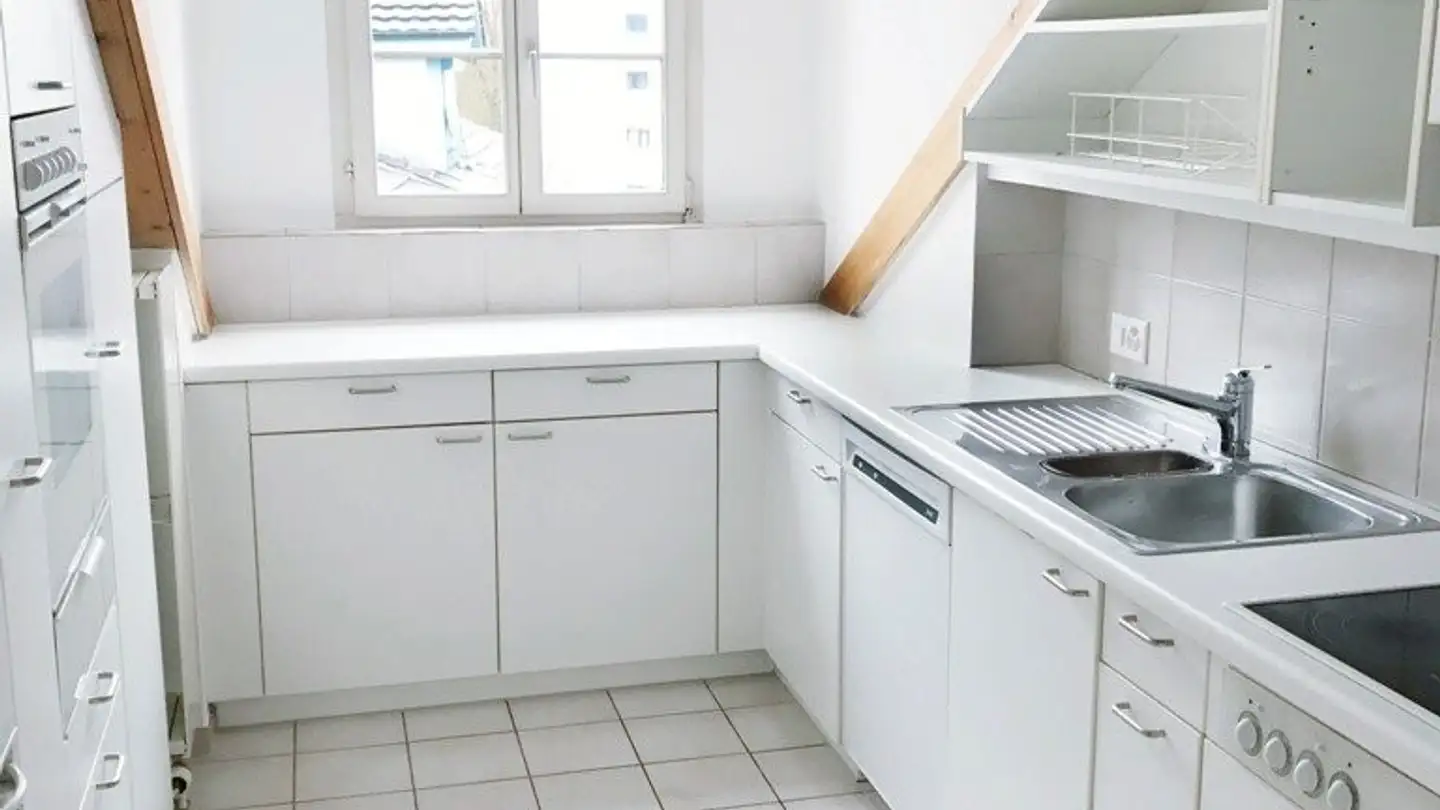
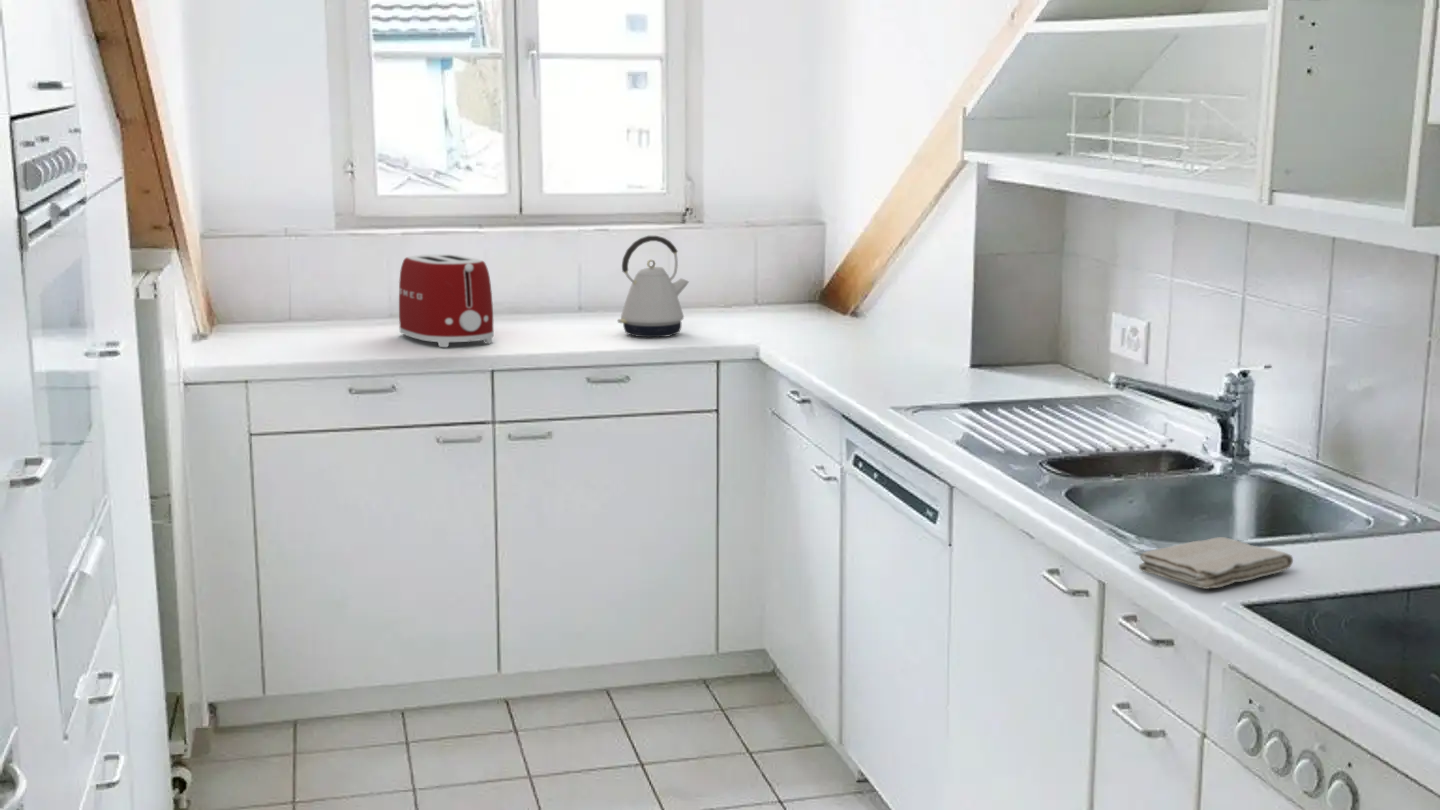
+ washcloth (1214, 560)
+ kettle (654, 285)
+ toaster (446, 298)
